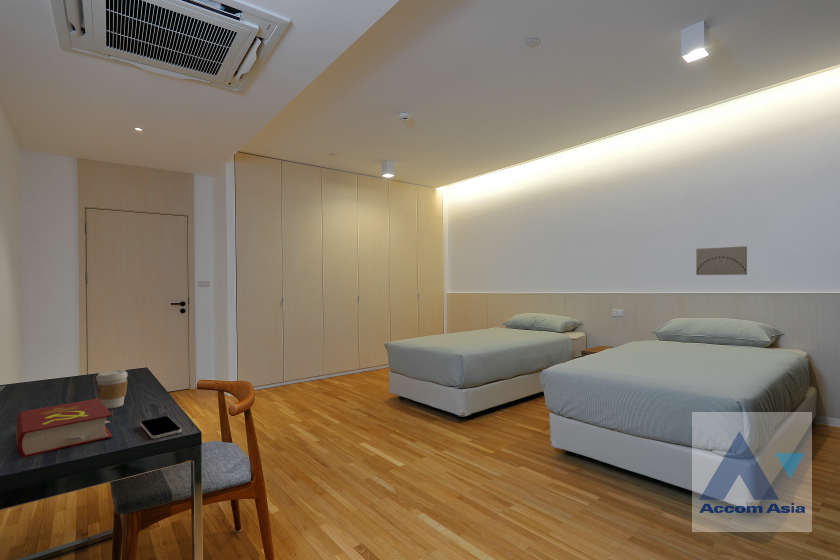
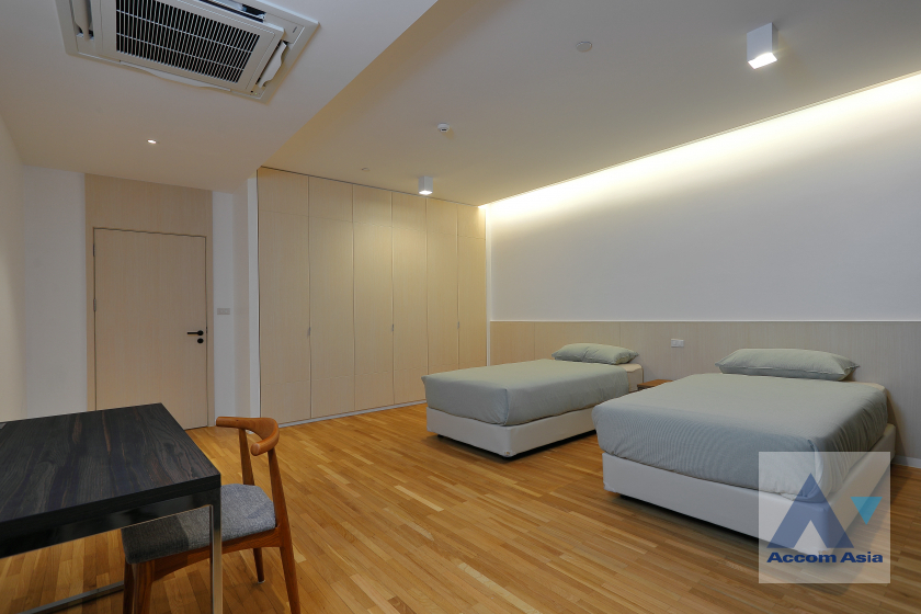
- book (64, 424)
- smartphone (160, 426)
- coffee cup (112, 388)
- wall art (720, 261)
